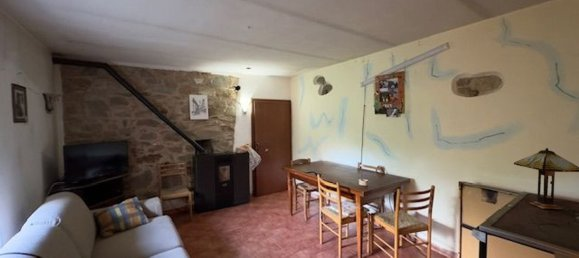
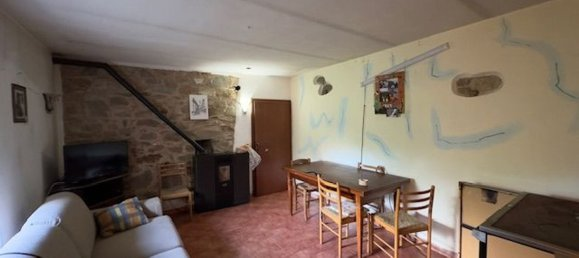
- table lamp (545, 177)
